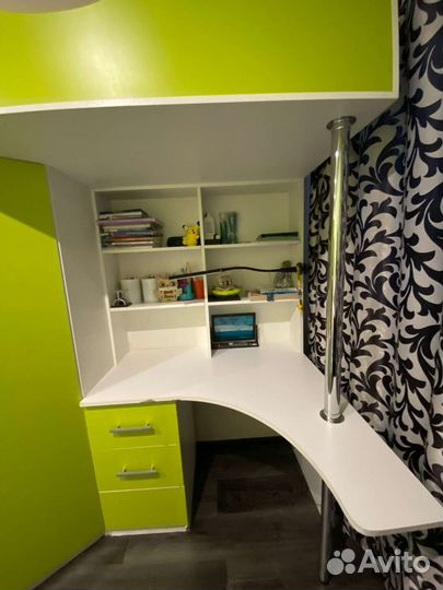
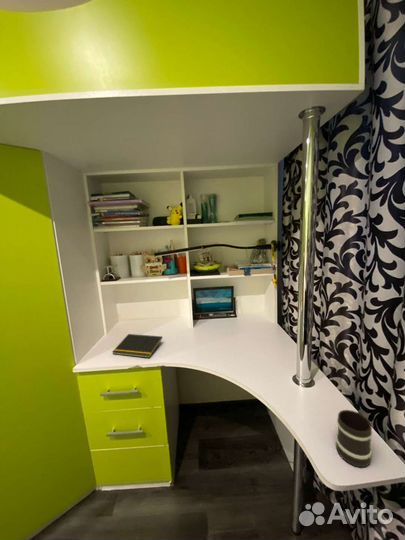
+ notepad (138, 344)
+ mug (355, 432)
